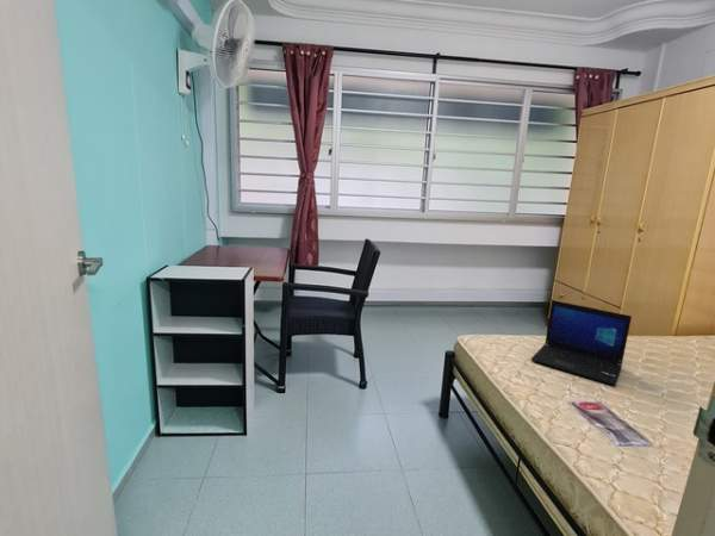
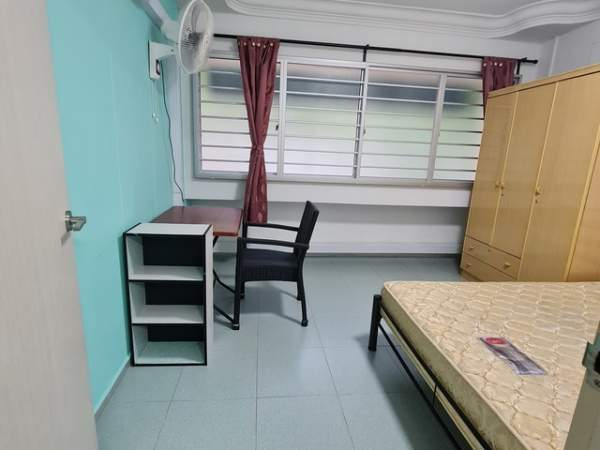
- laptop (580, 338)
